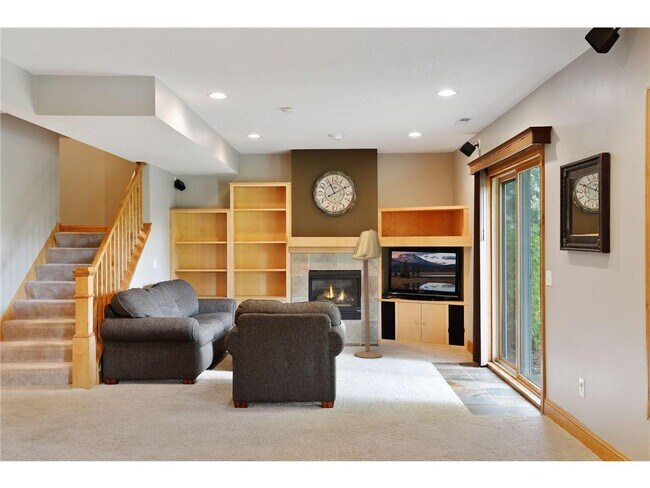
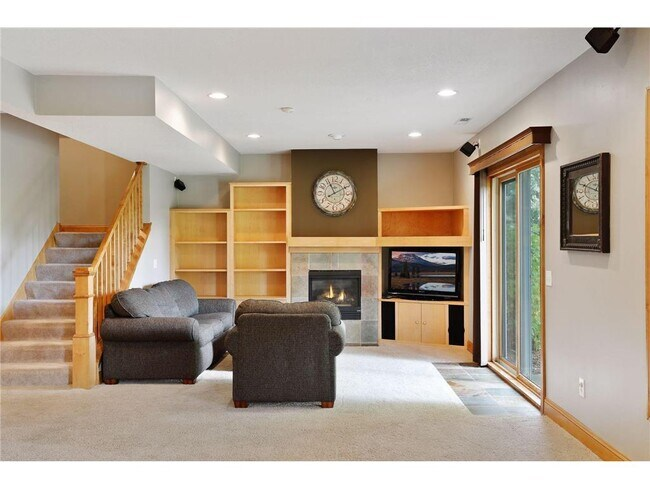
- floor lamp (367, 293)
